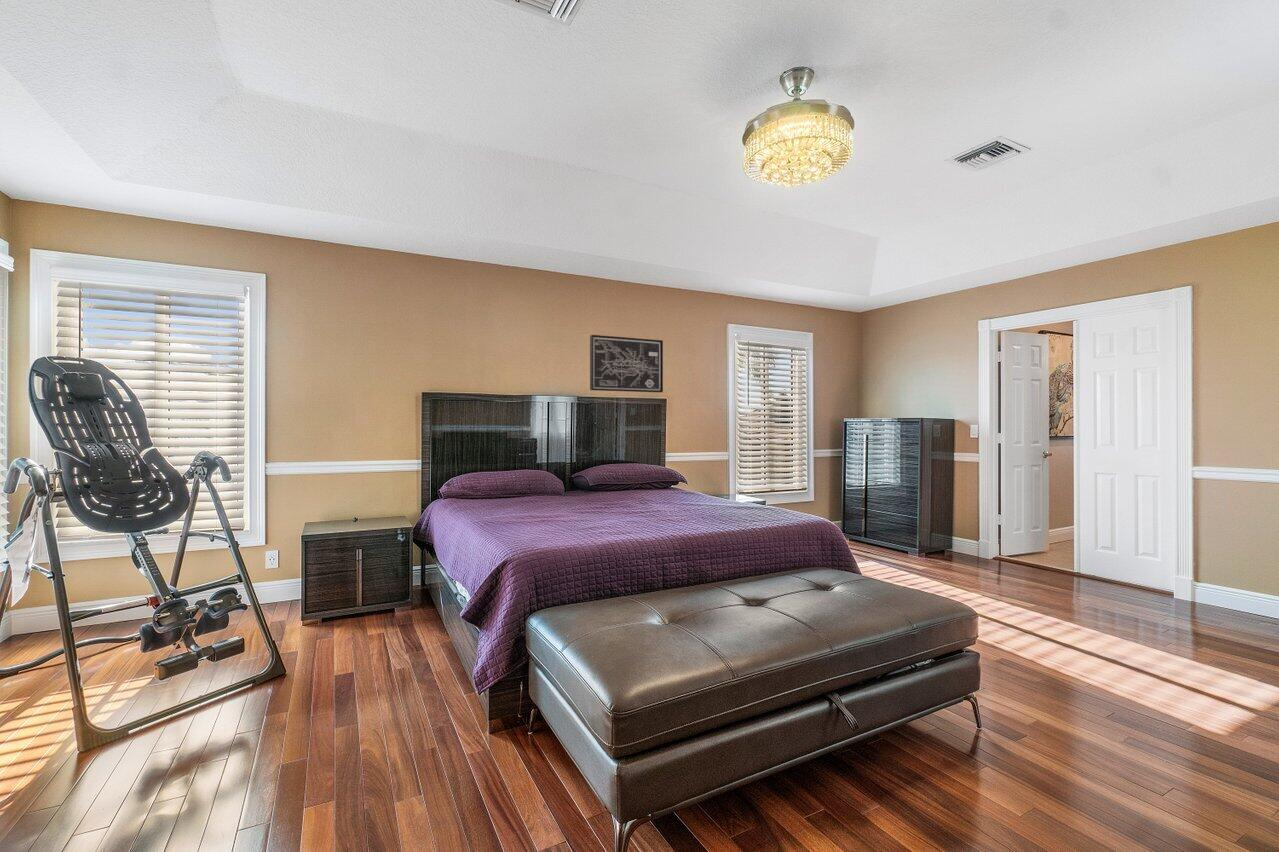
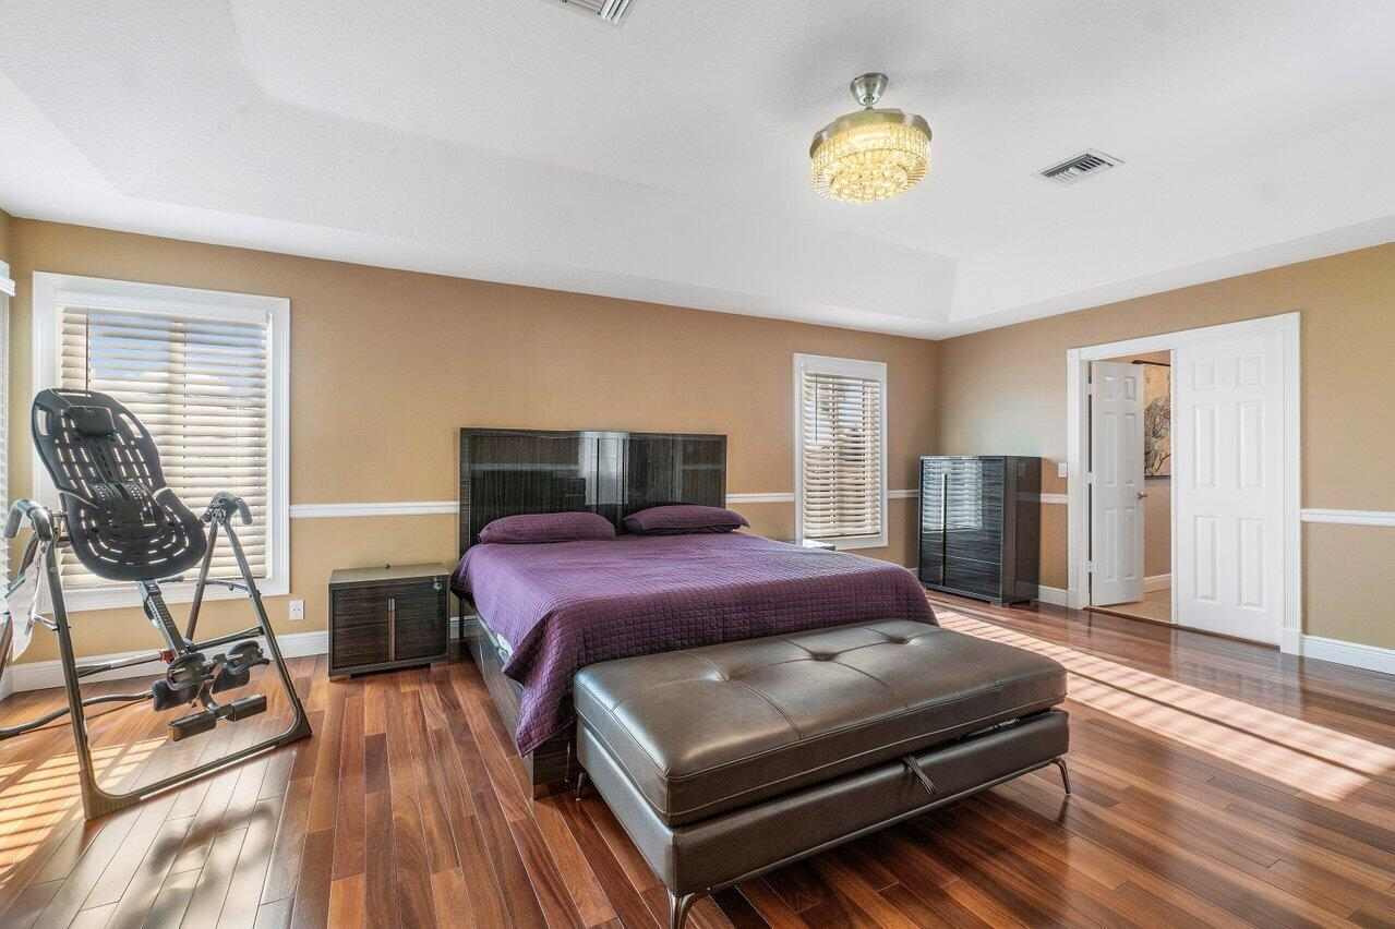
- wall art (627, 364)
